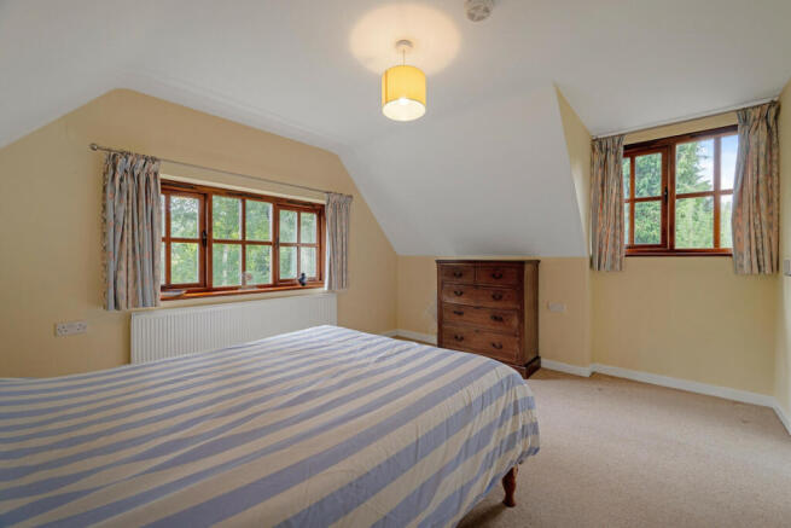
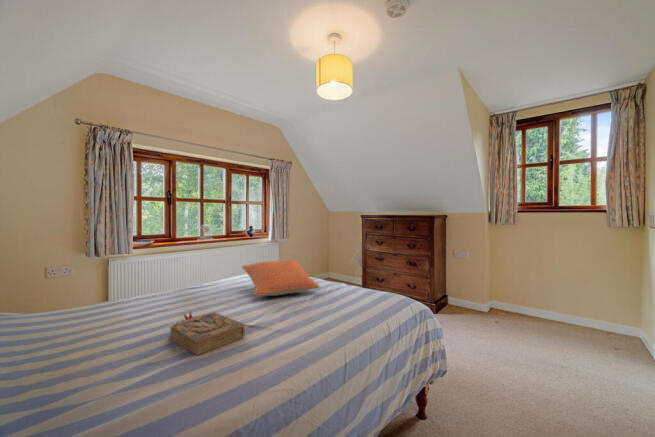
+ pillow (279, 276)
+ book (204, 327)
